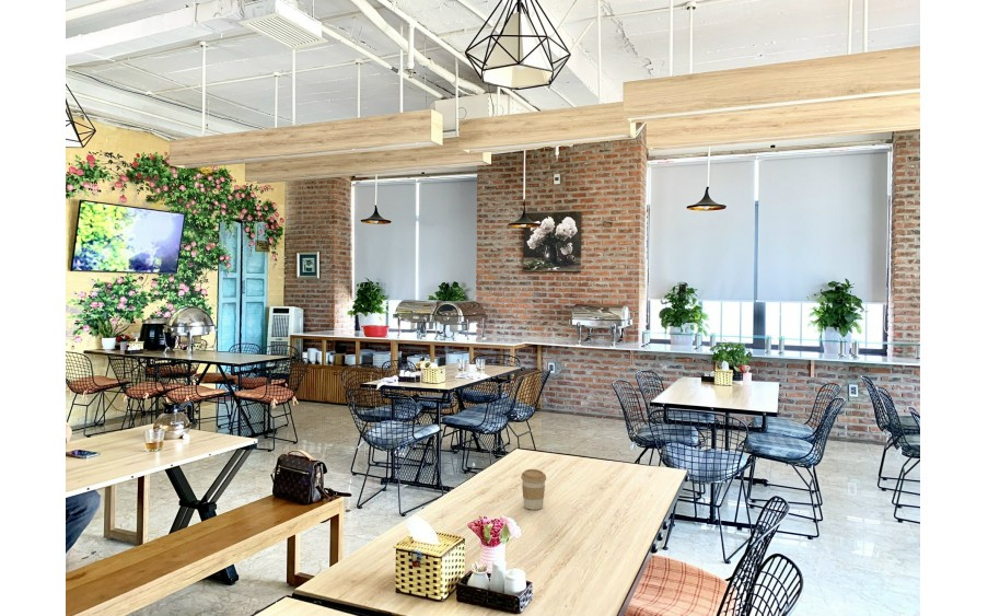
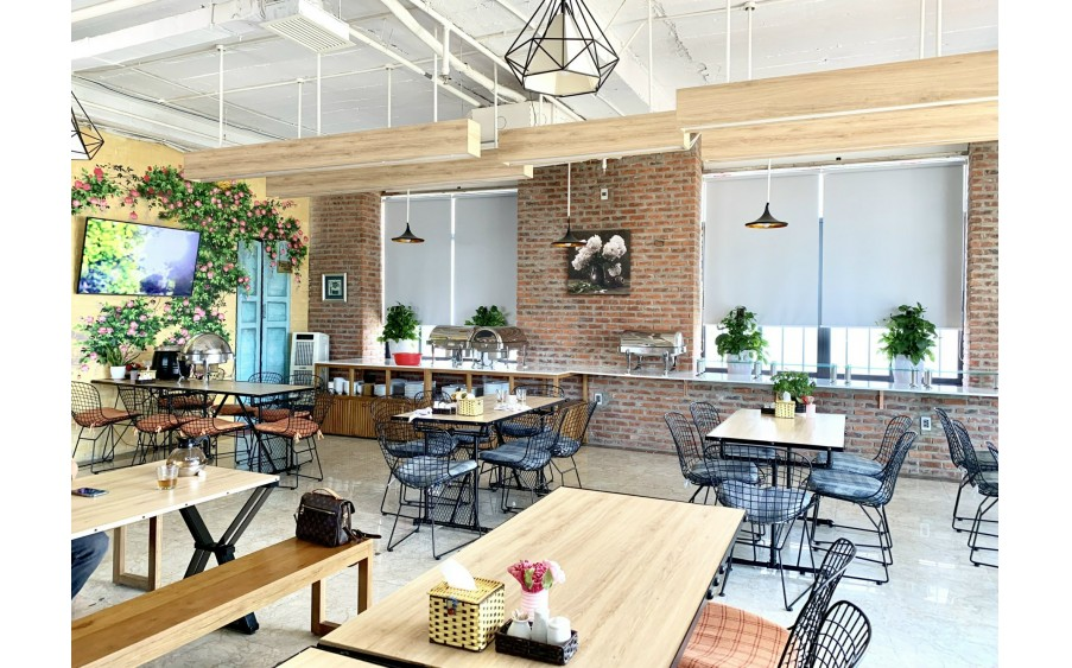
- coffee cup (533, 488)
